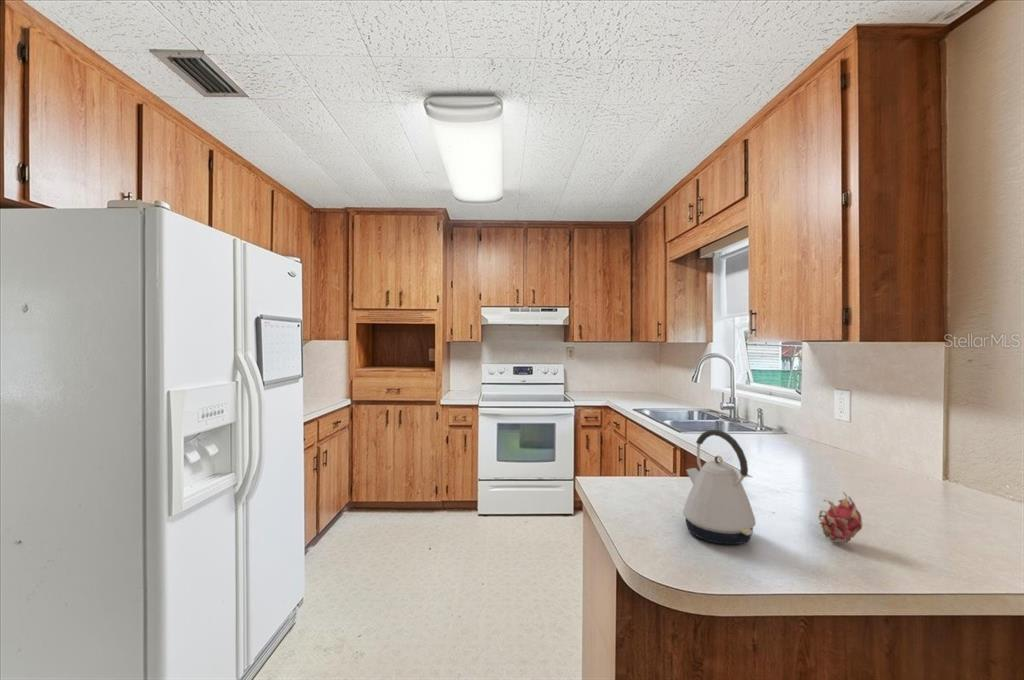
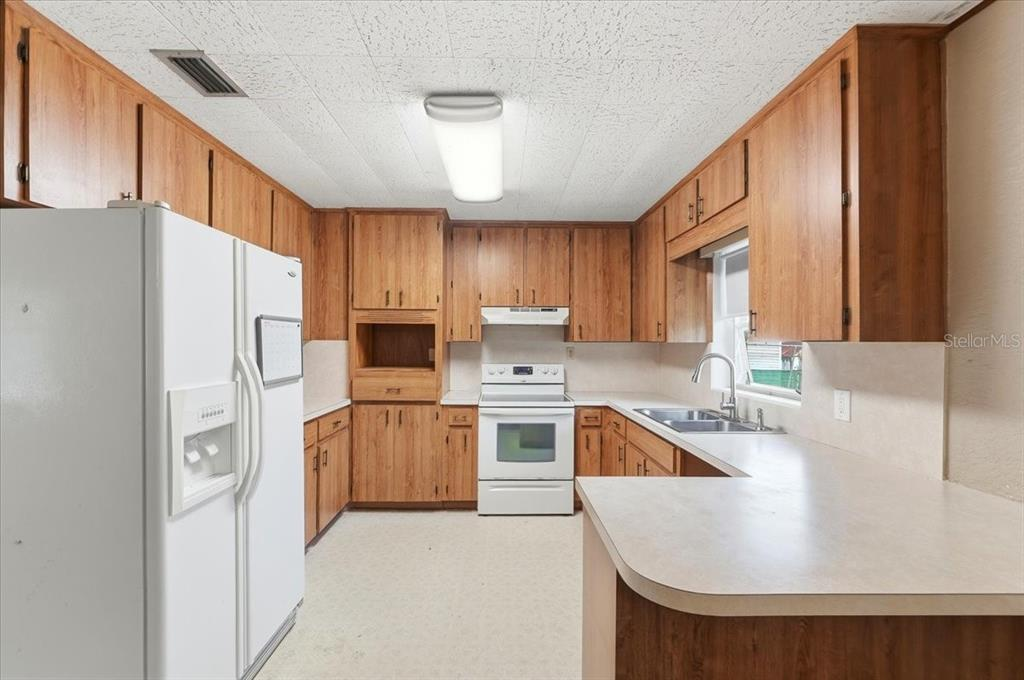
- kettle (716, 481)
- fruit (839, 516)
